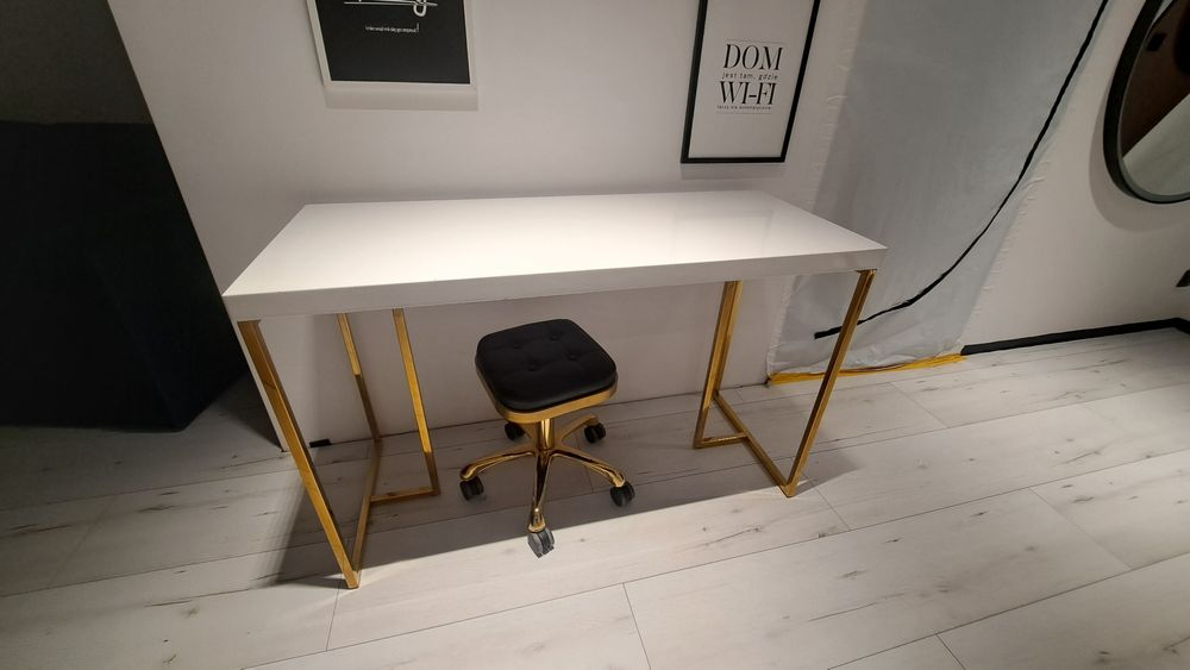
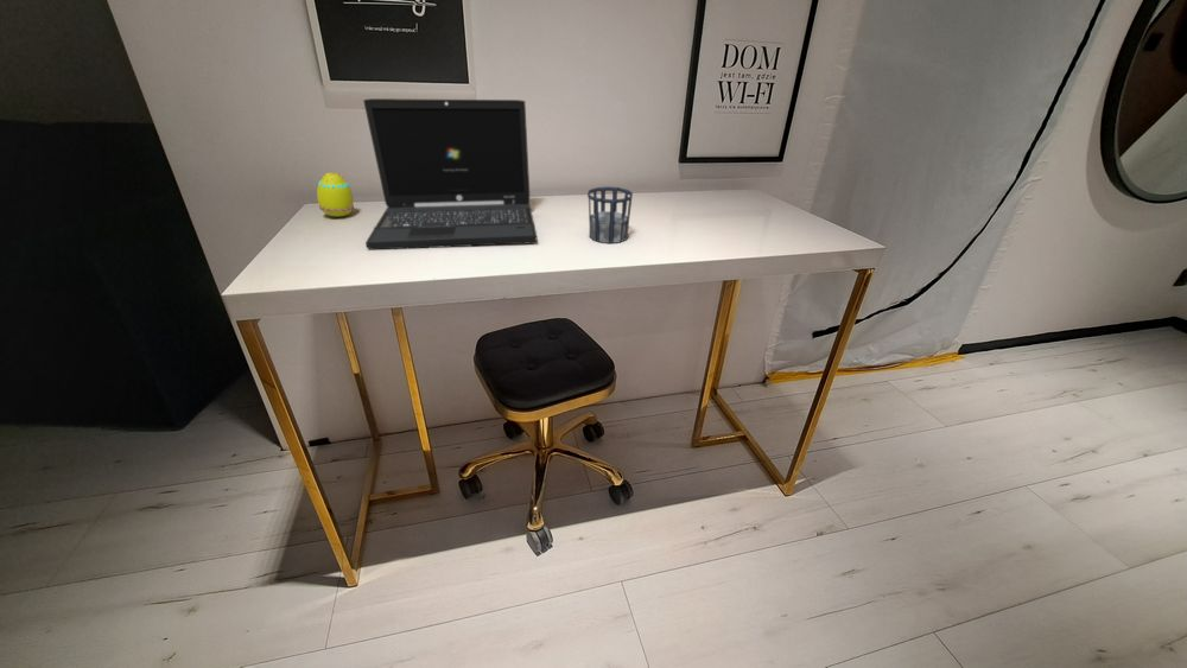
+ egg (334, 195)
+ cup (609, 215)
+ laptop (450, 171)
